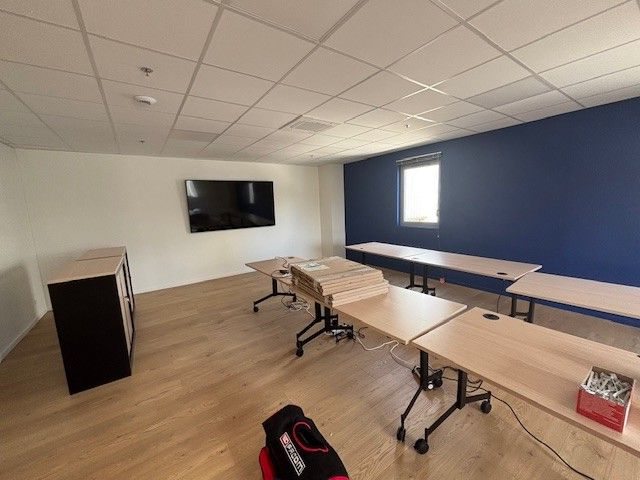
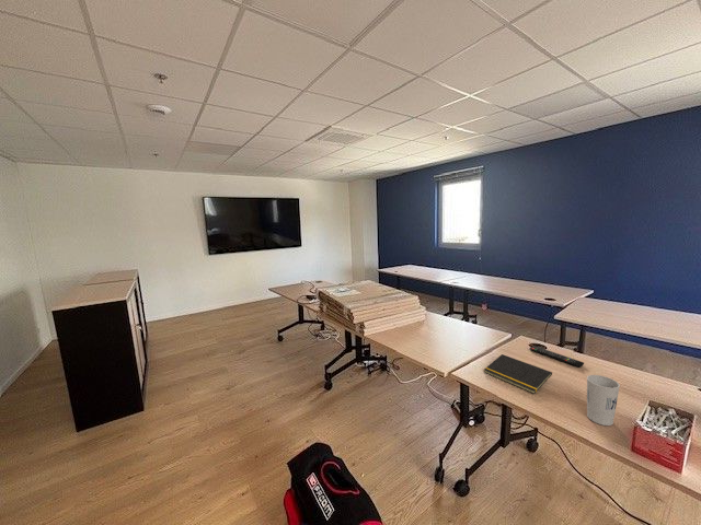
+ notepad (516, 372)
+ remote control (554, 355)
+ cup (601, 400)
